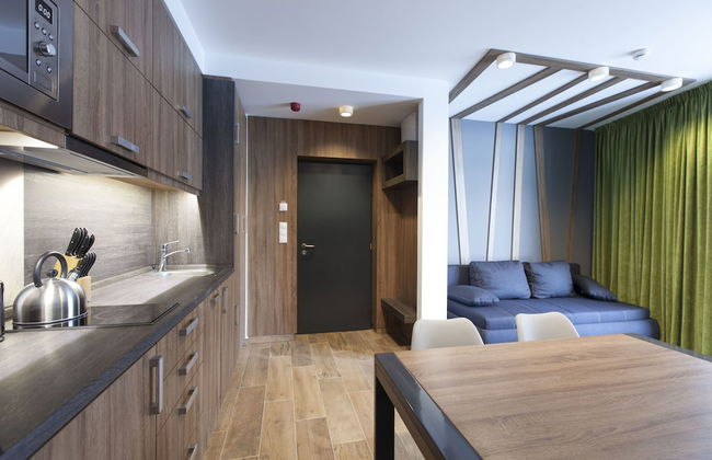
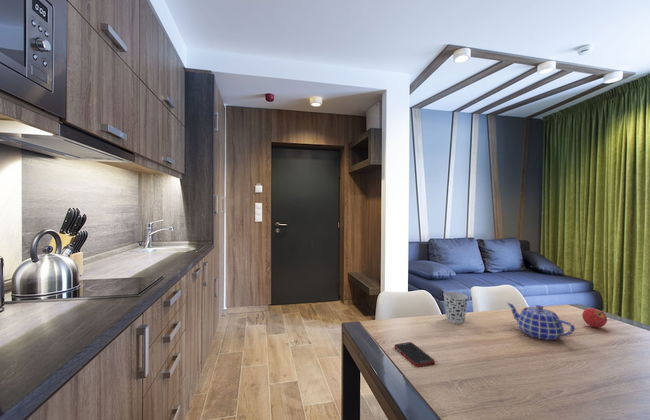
+ cell phone (413, 353)
+ teapot (537, 319)
+ fruit (594, 317)
+ cup (455, 307)
